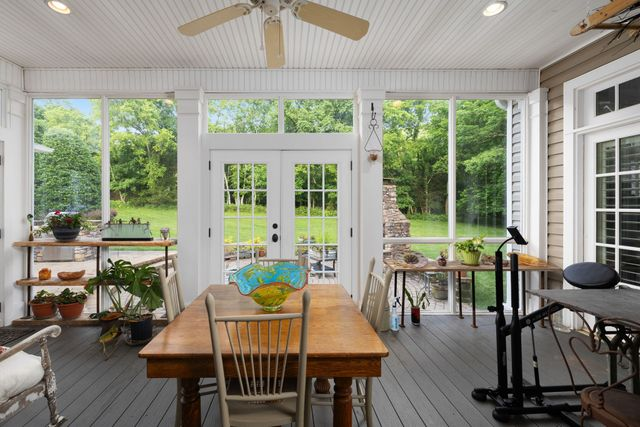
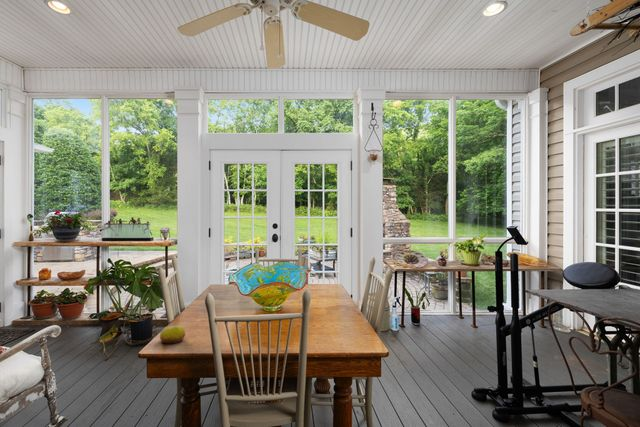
+ fruit (172, 333)
